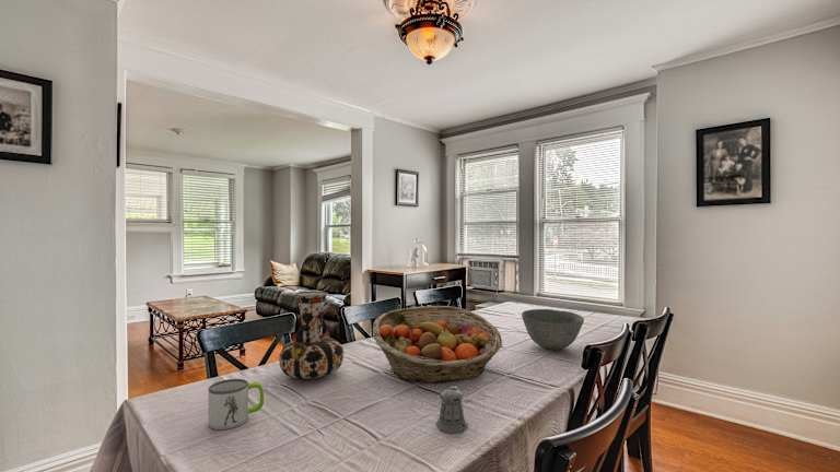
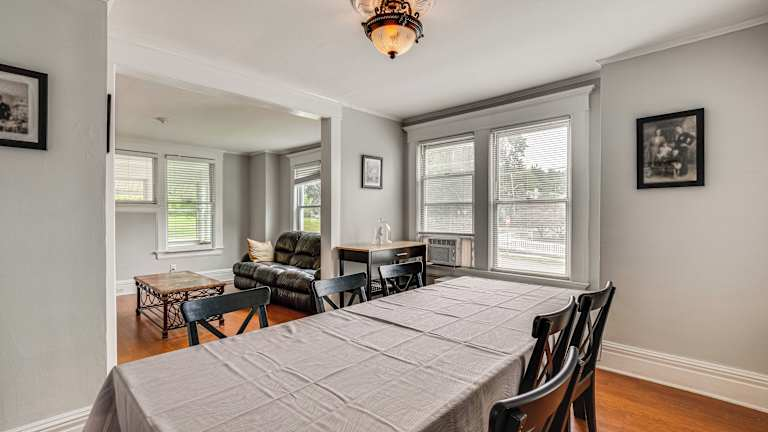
- fruit basket (436, 341)
- pepper shaker (450, 408)
- mug (236, 401)
- bowl (551, 330)
- vase (312, 333)
